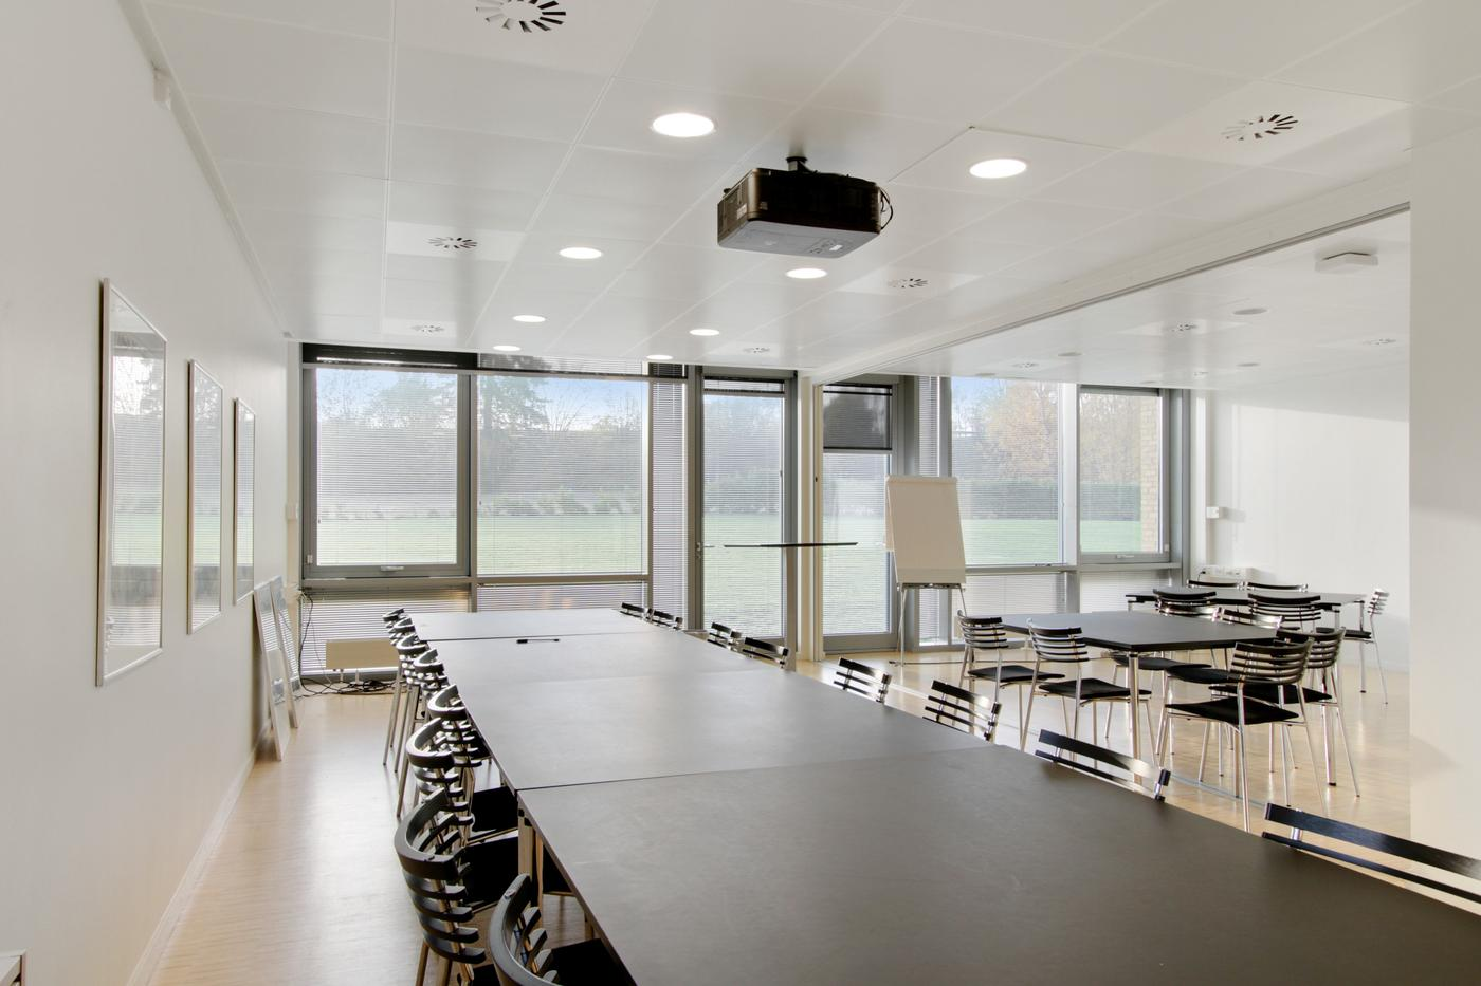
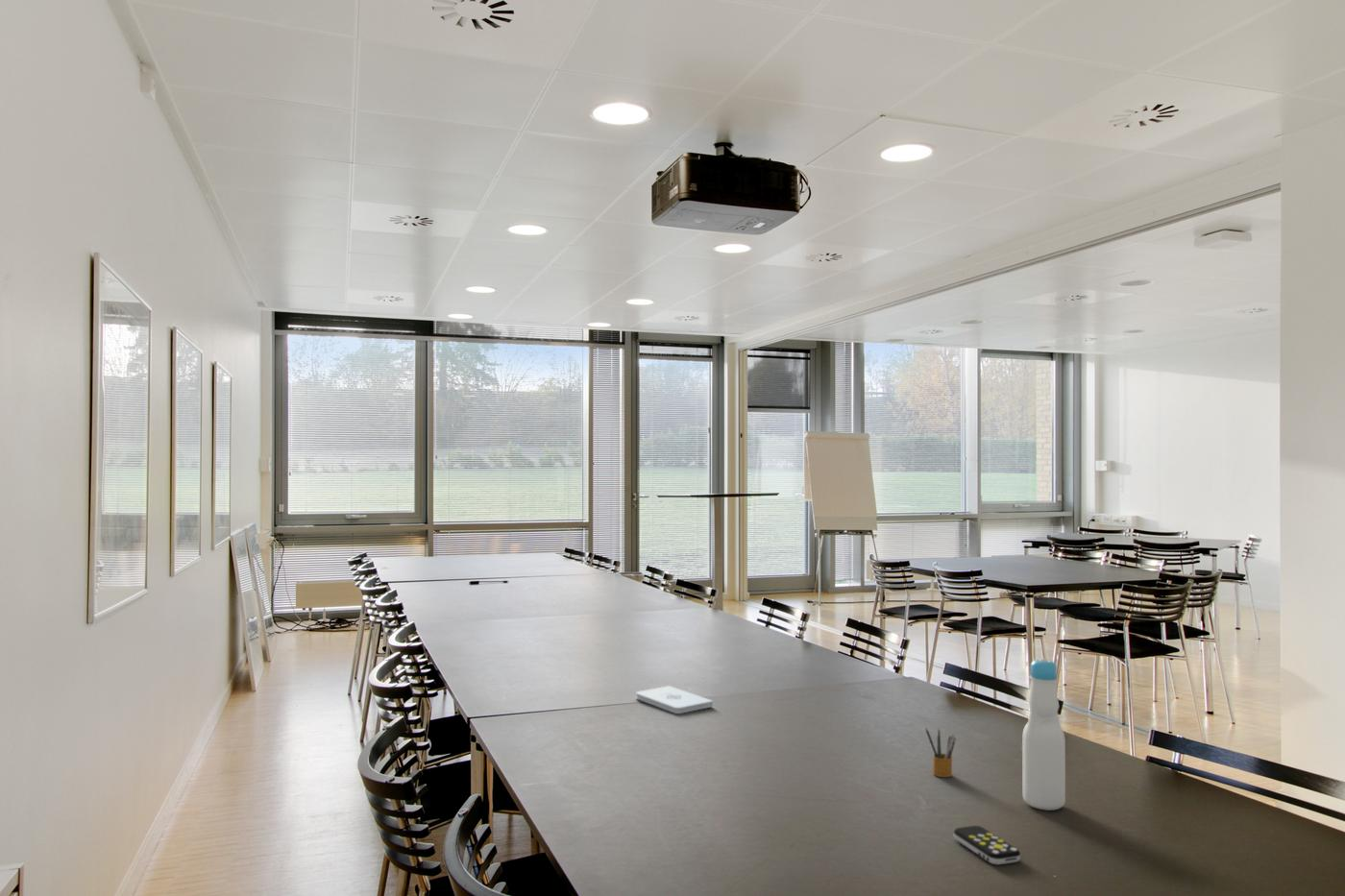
+ notepad (672, 699)
+ remote control (986, 843)
+ bottle (1043, 731)
+ pencil box (941, 751)
